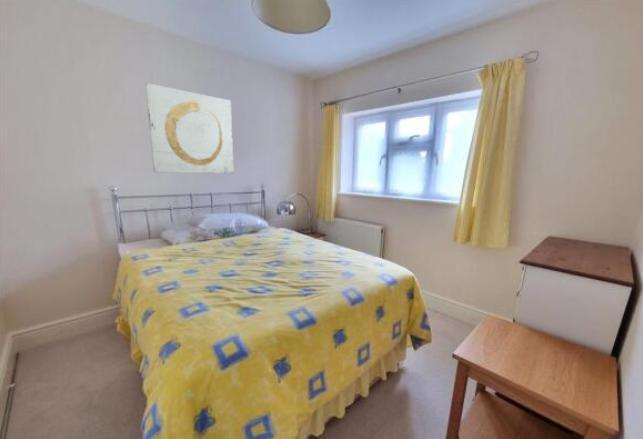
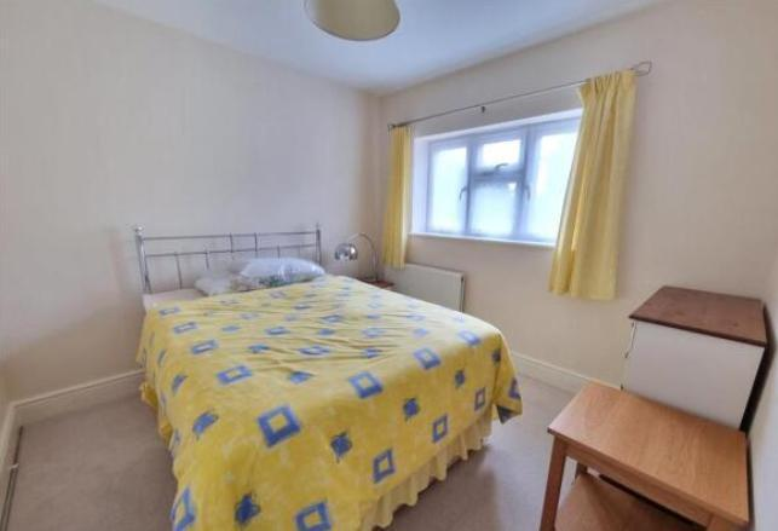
- wall art (194, 133)
